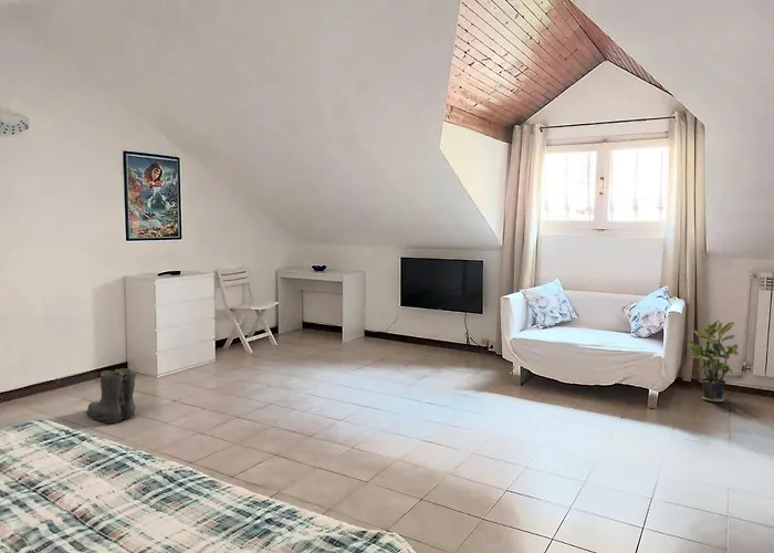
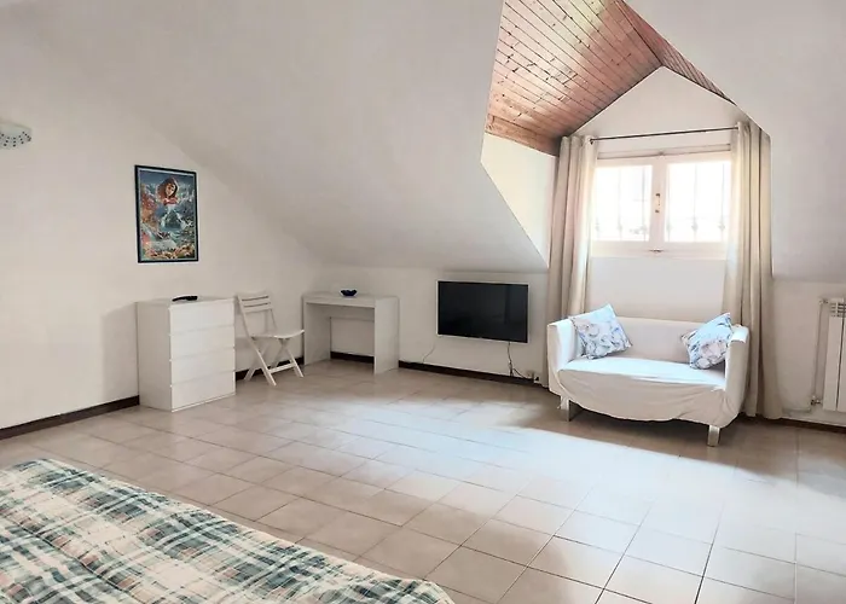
- potted plant (711, 359)
- boots (112, 392)
